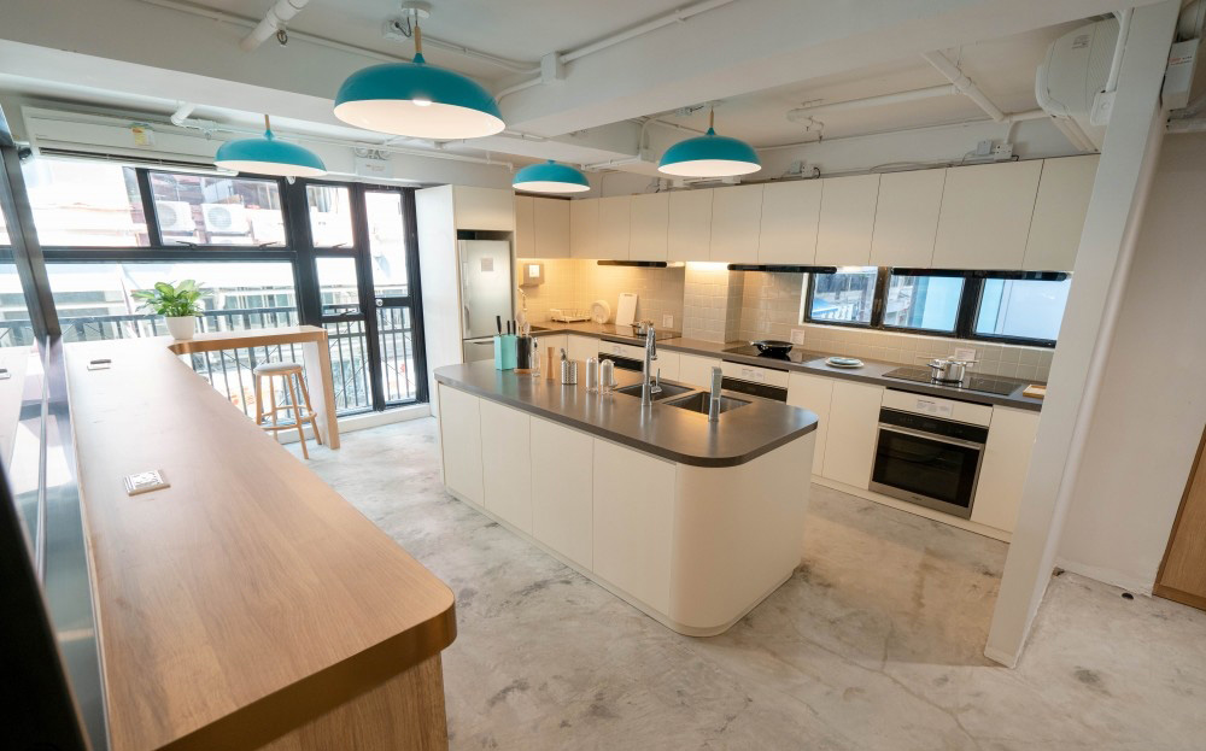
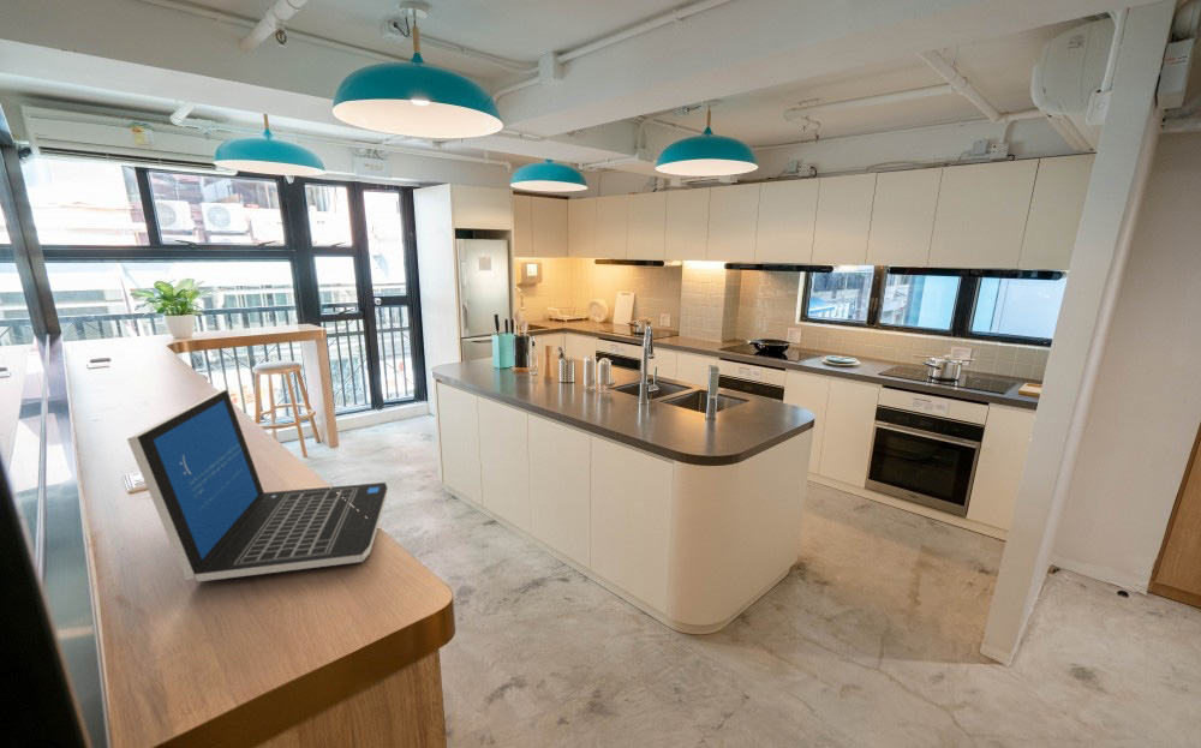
+ laptop (291, 490)
